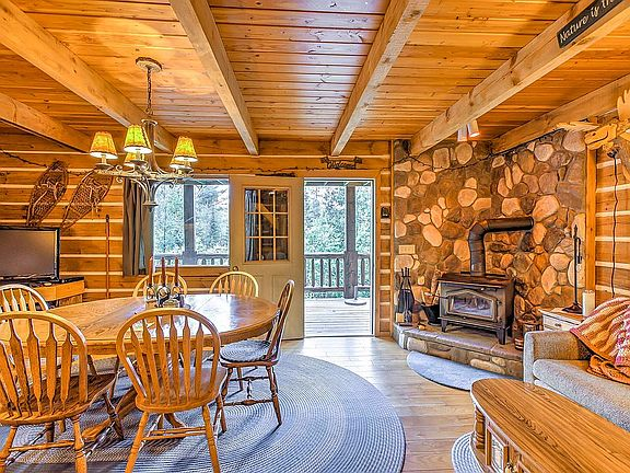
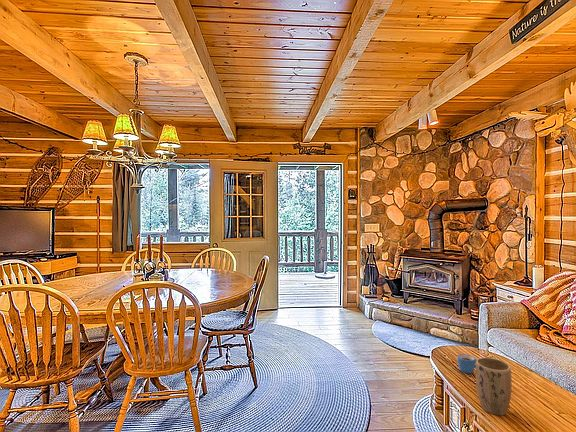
+ mug (469, 364)
+ plant pot (493, 386)
